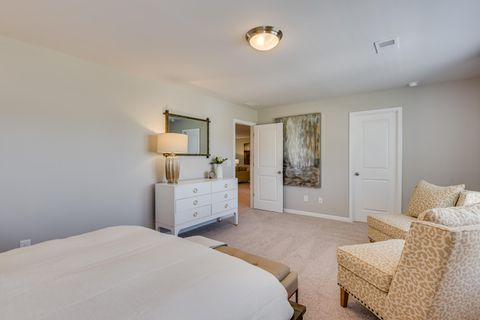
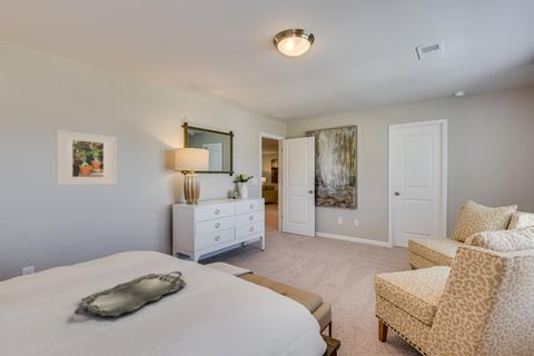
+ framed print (88, 159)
+ serving tray (137, 291)
